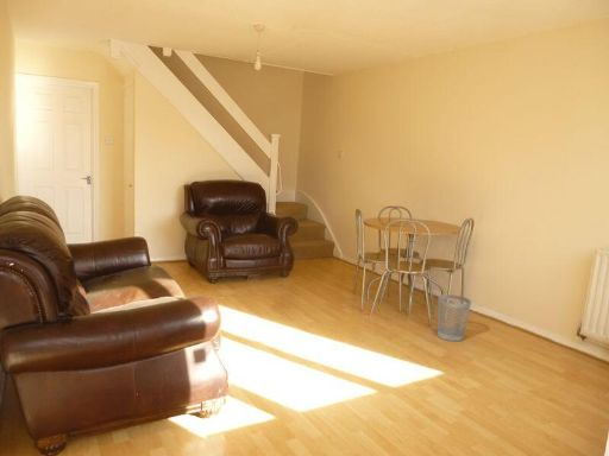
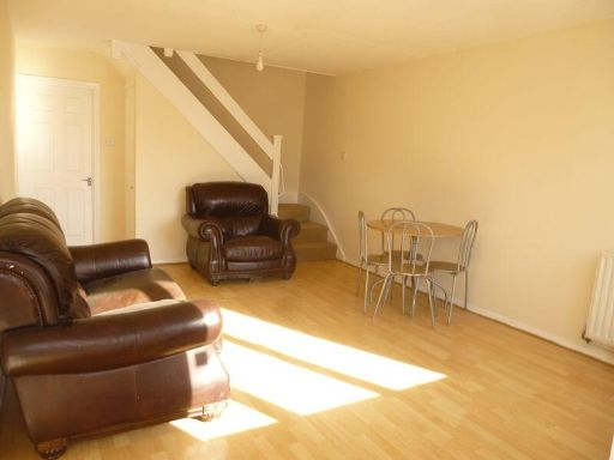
- wastebasket (452, 317)
